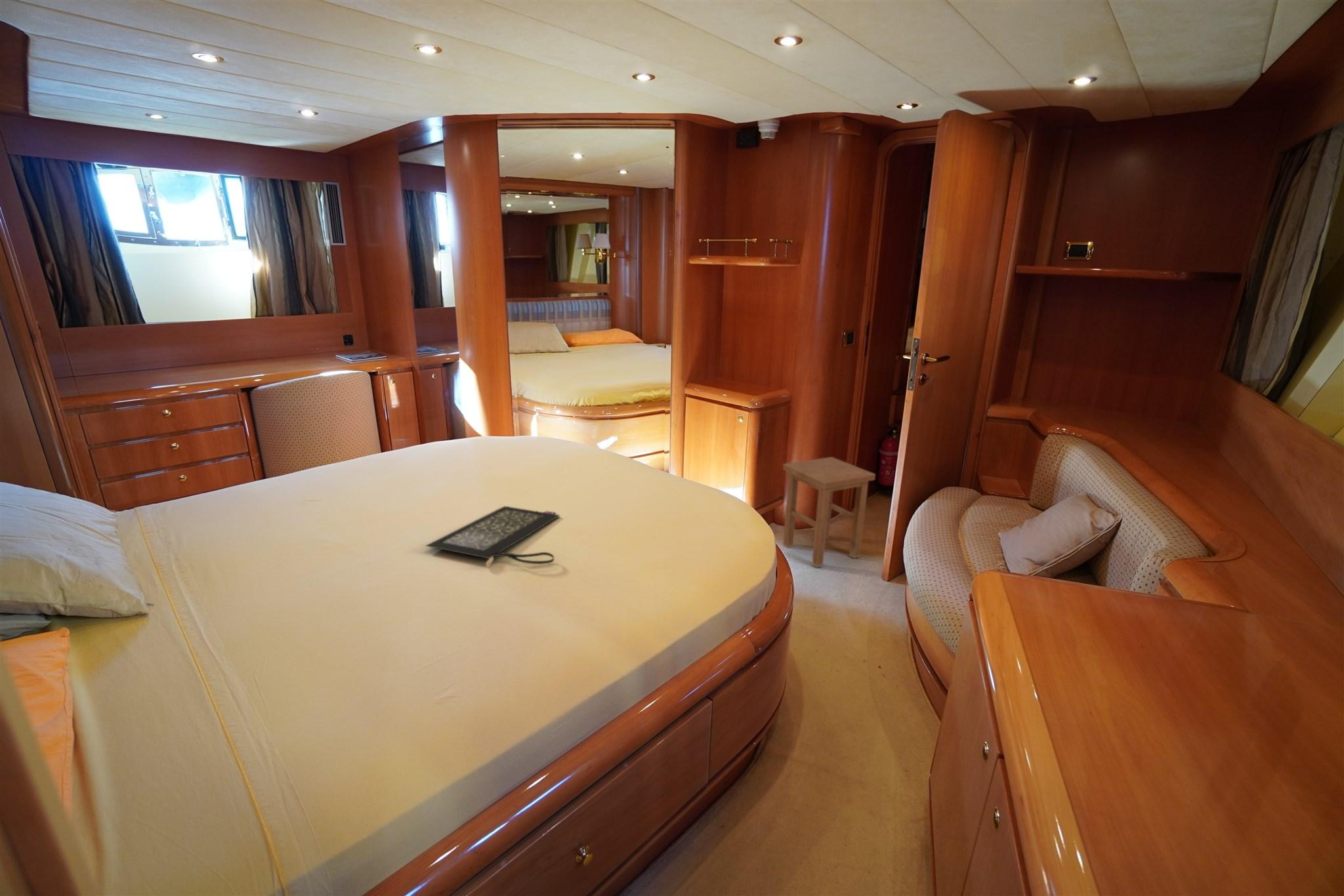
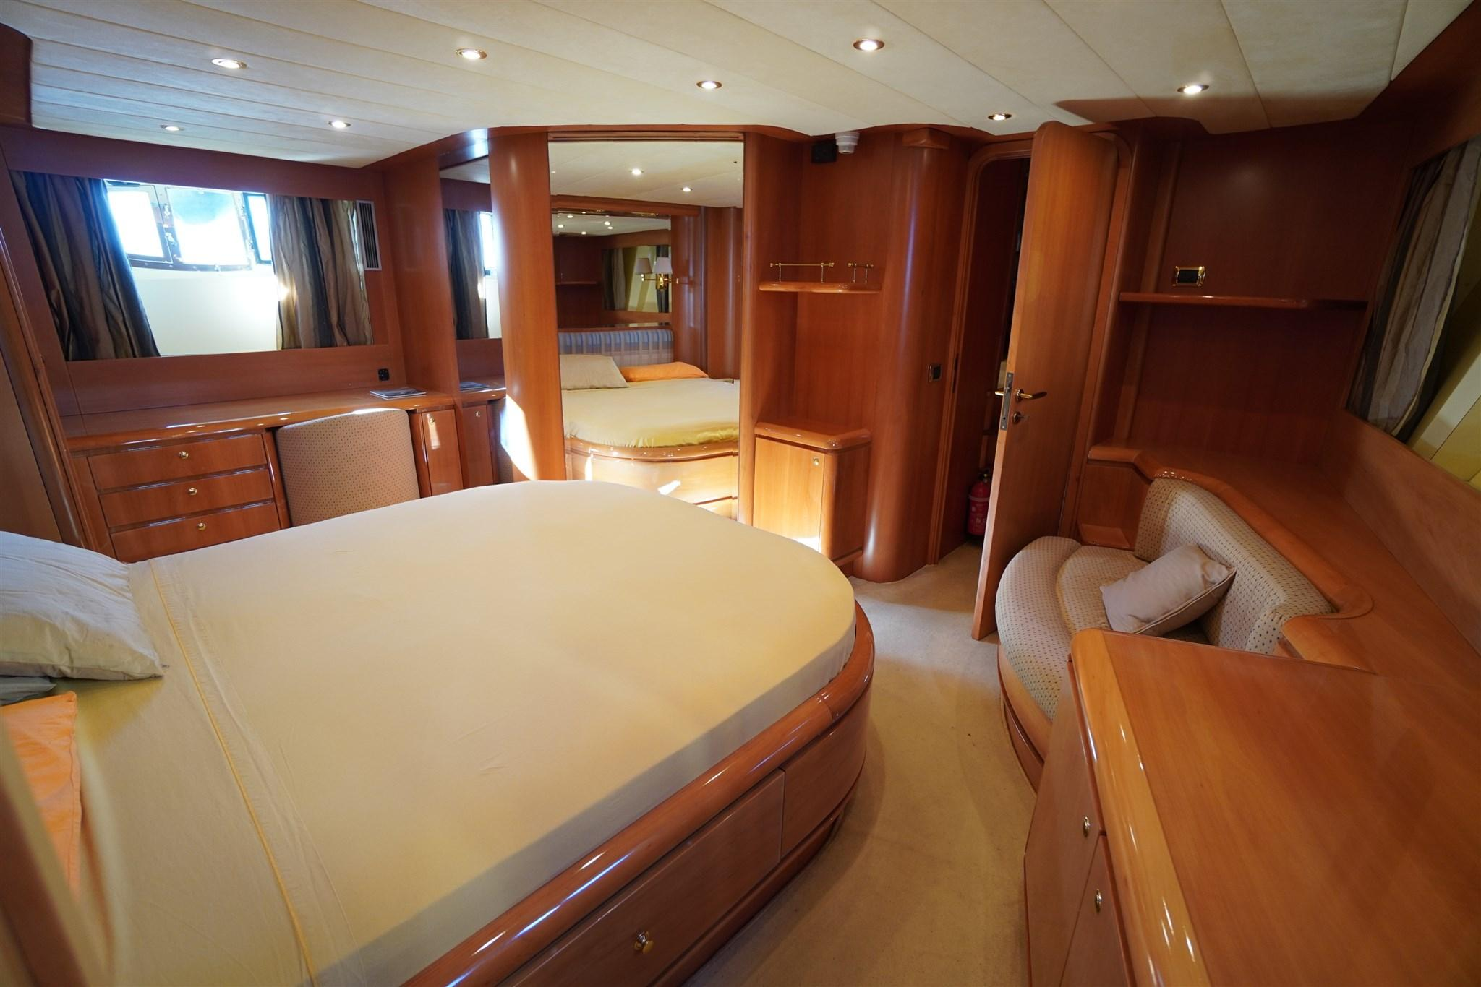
- clutch bag (496, 531)
- stool (824, 510)
